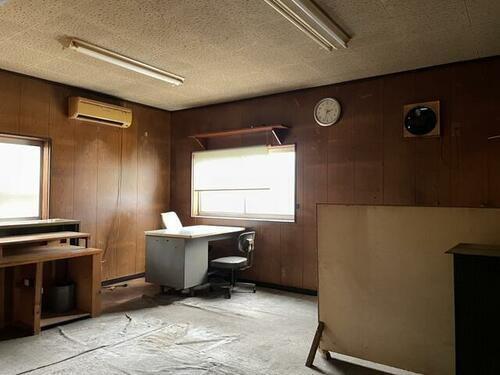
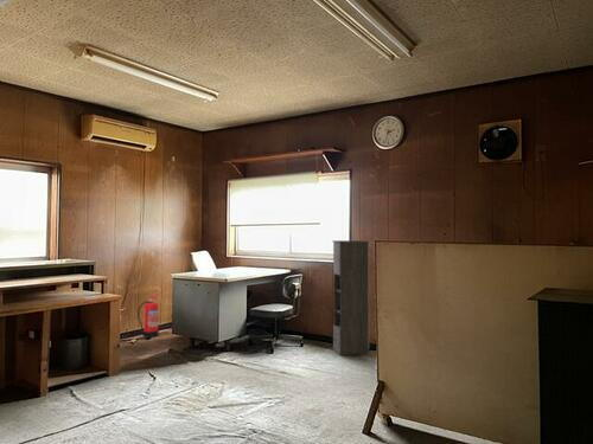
+ fire extinguisher (147, 315)
+ storage cabinet (350, 295)
